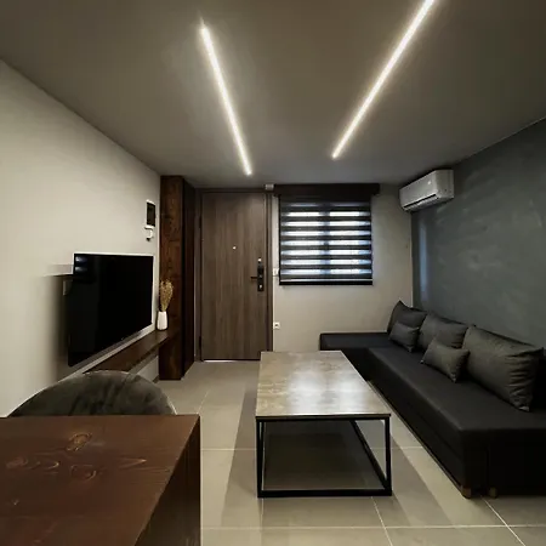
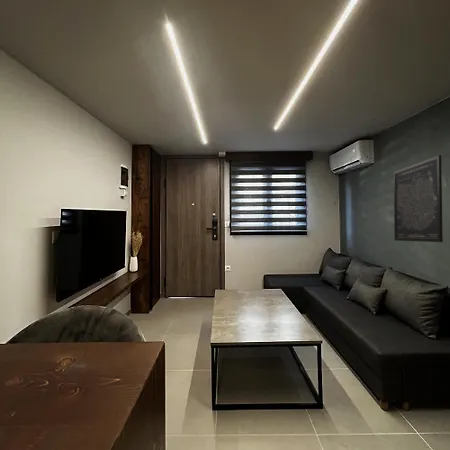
+ wall art (415, 202)
